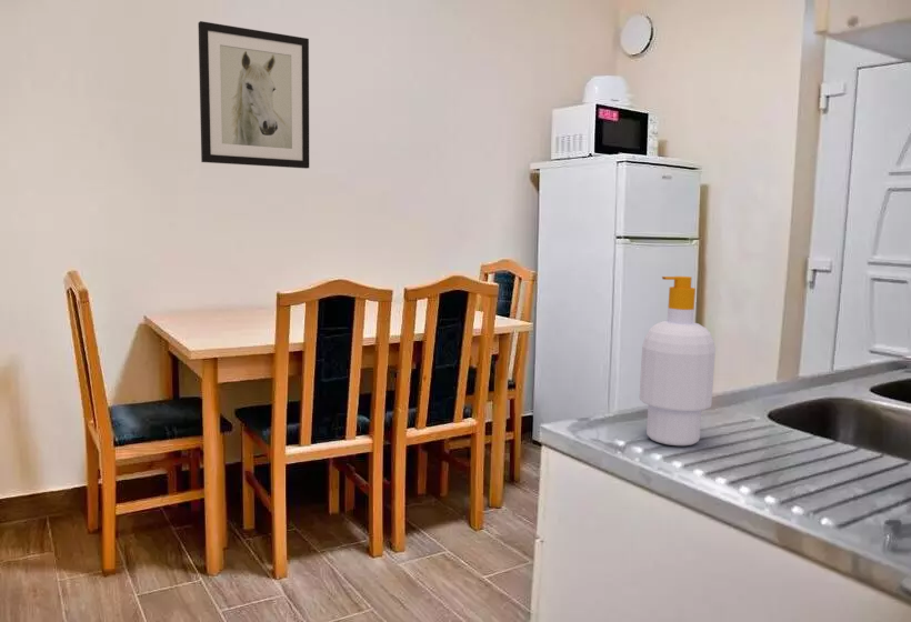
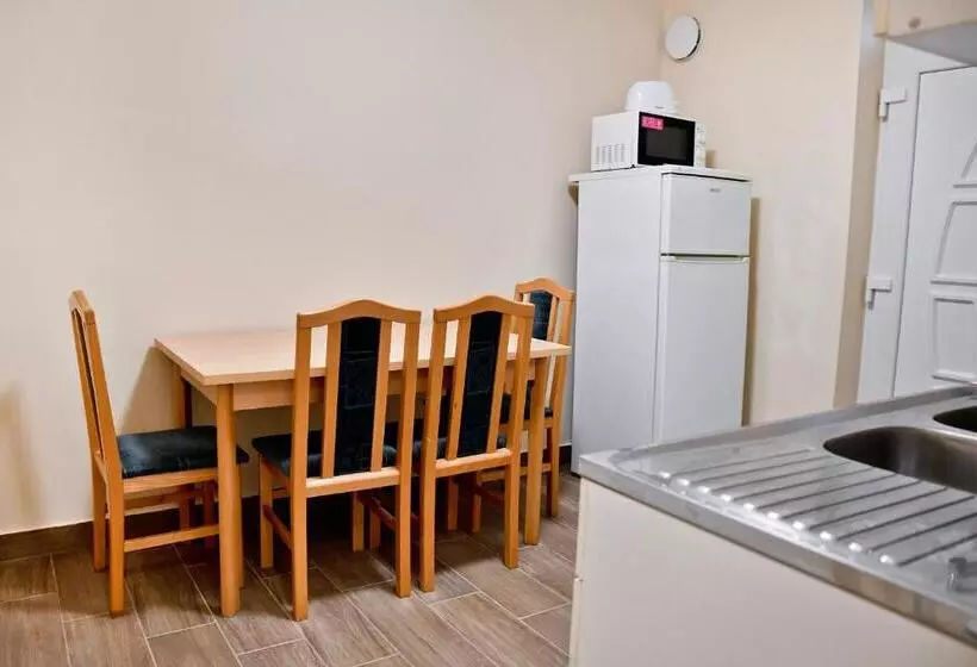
- soap bottle (678, 359)
- wall art (256, 99)
